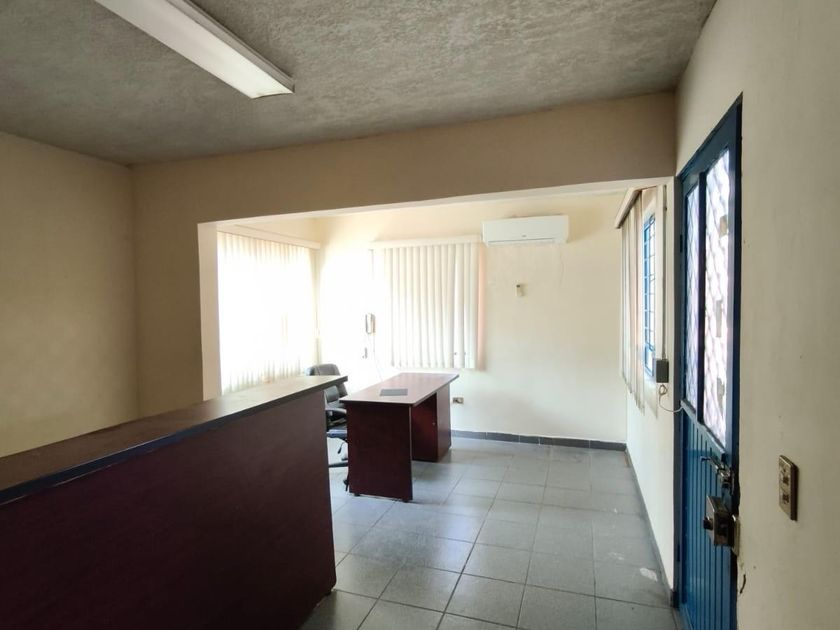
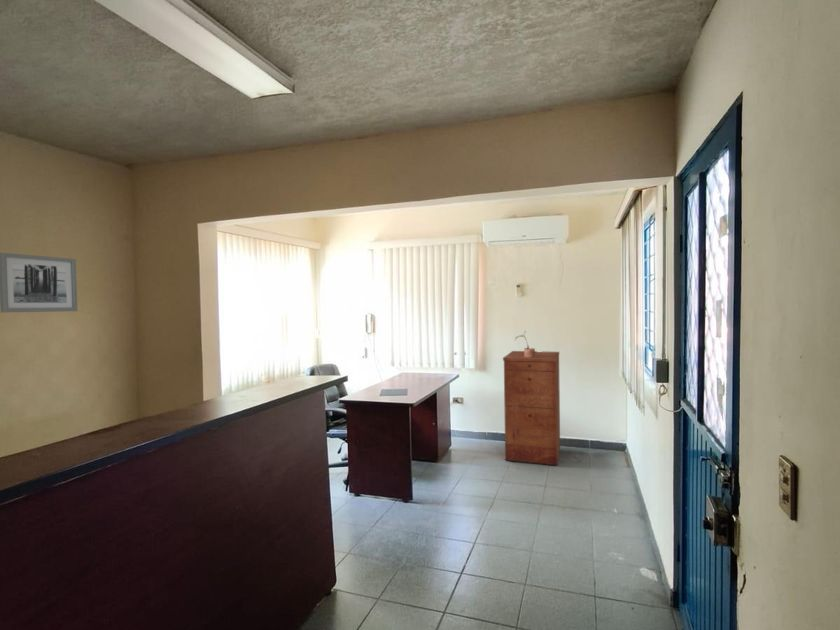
+ potted plant (527, 343)
+ wall art (40, 283)
+ filing cabinet (533, 404)
